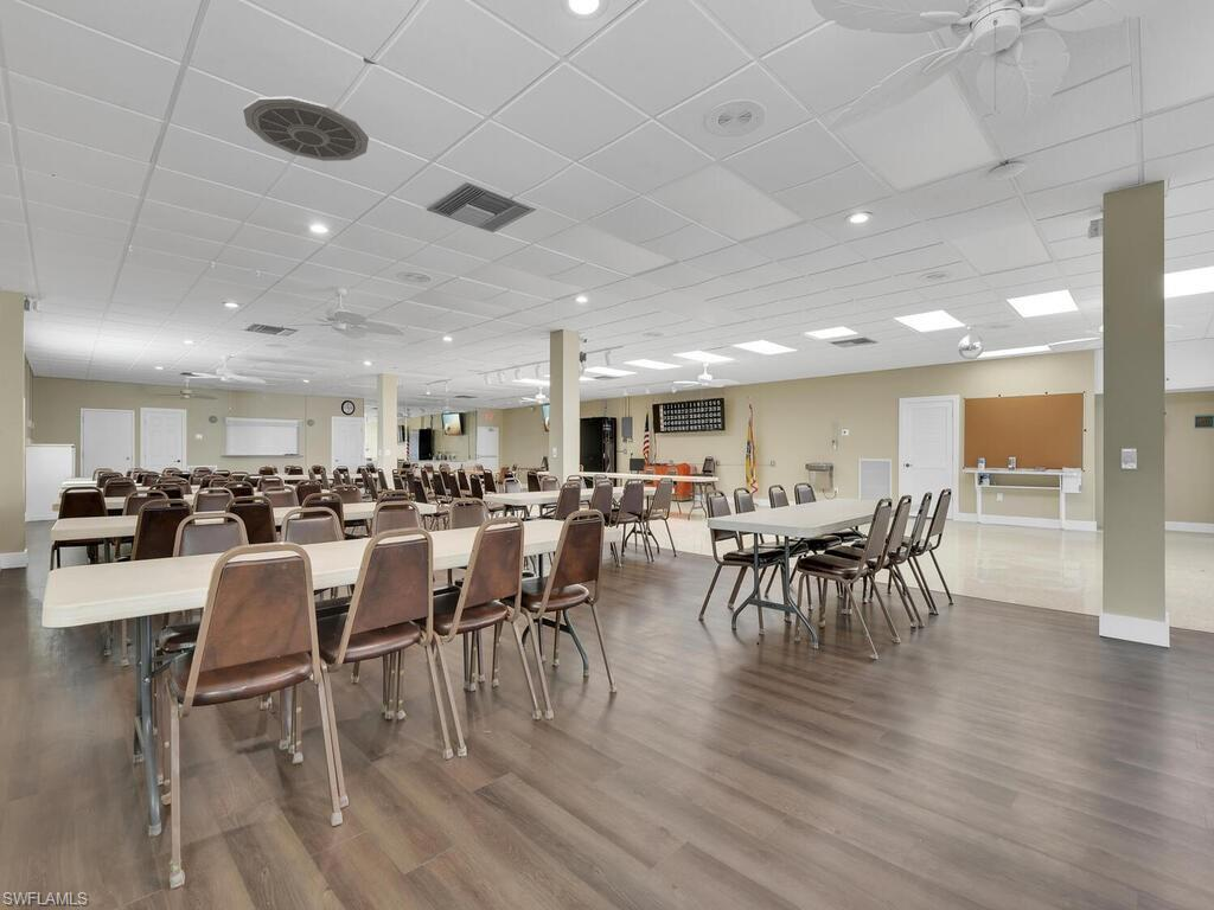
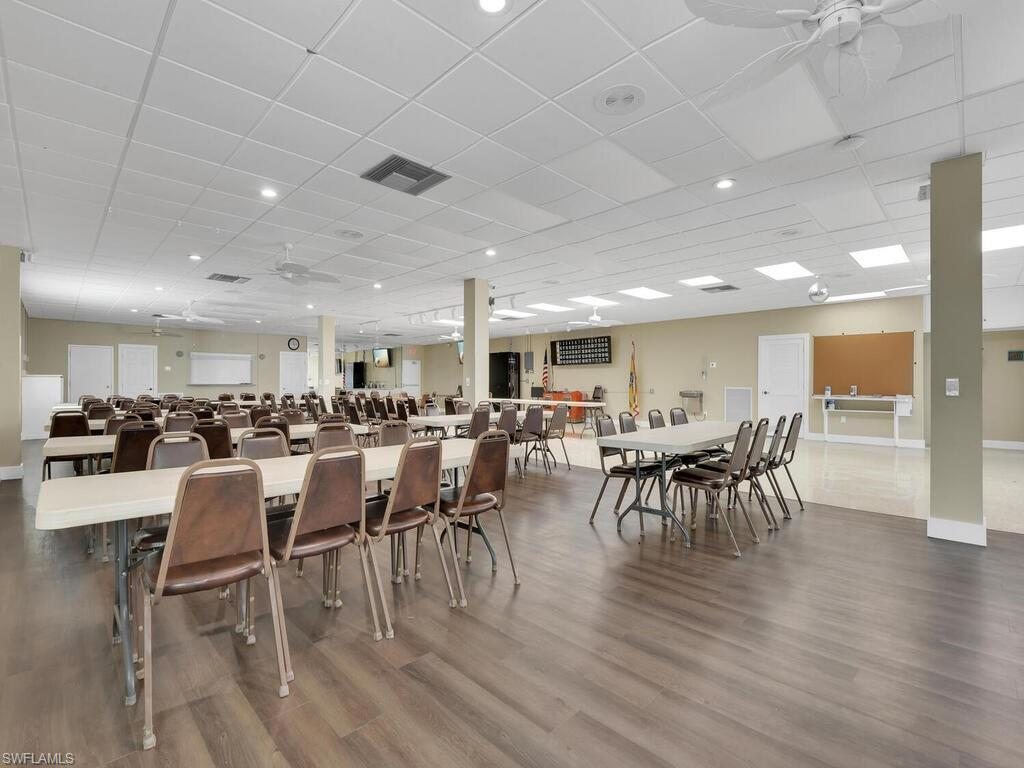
- ceiling vent (308, 134)
